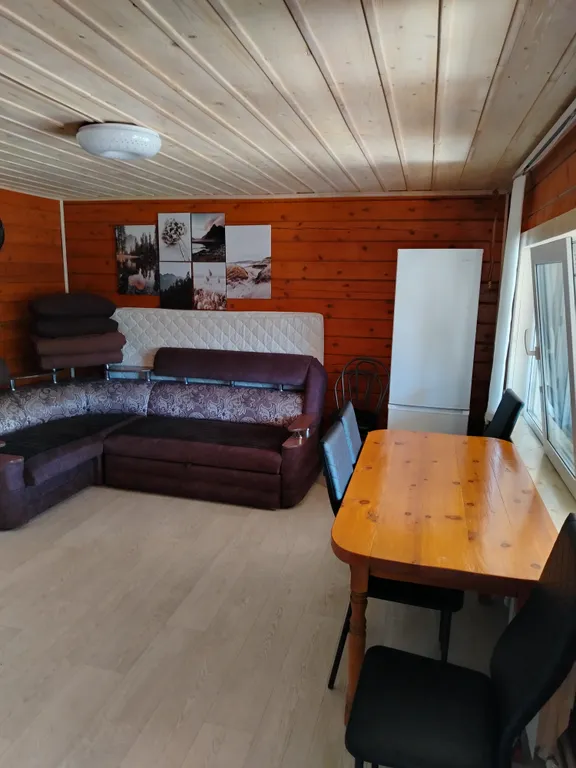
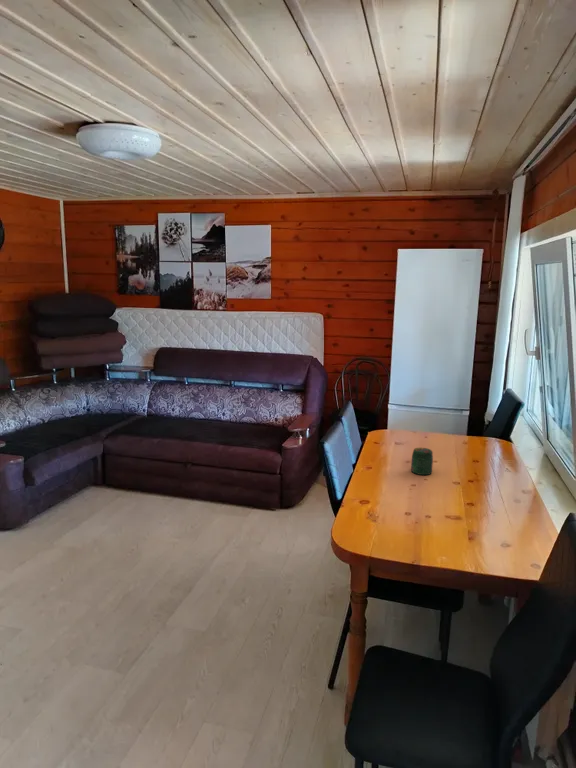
+ jar (422, 460)
